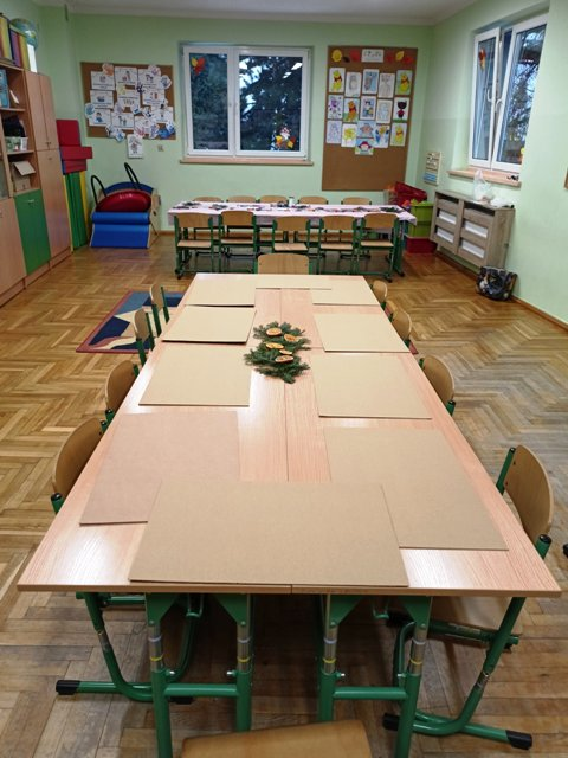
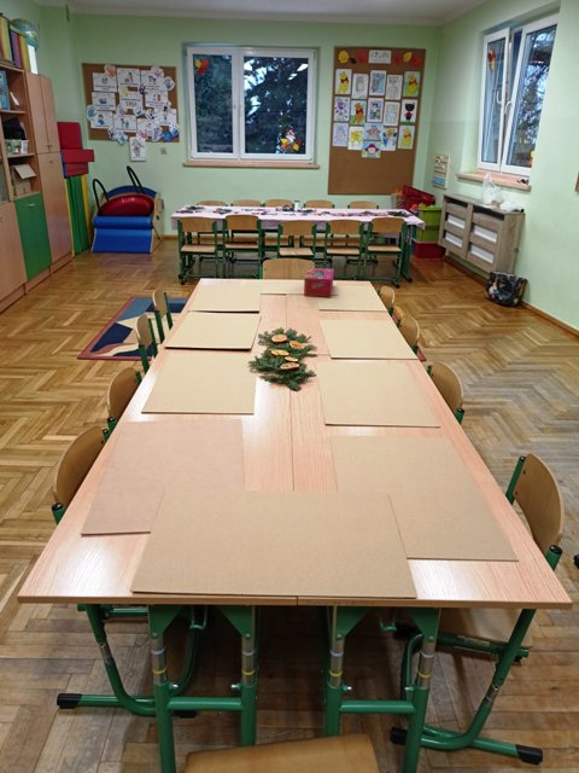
+ tissue box (318, 281)
